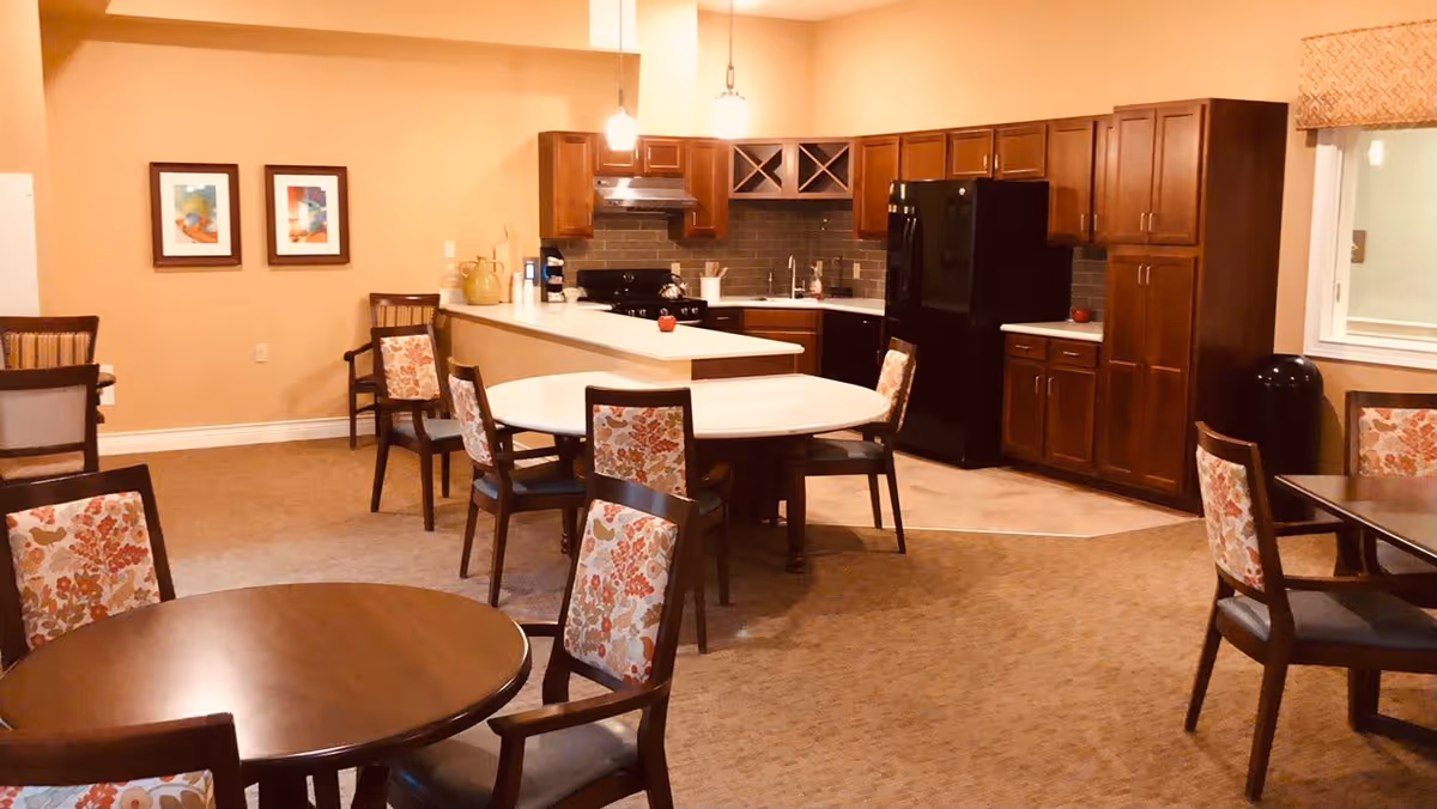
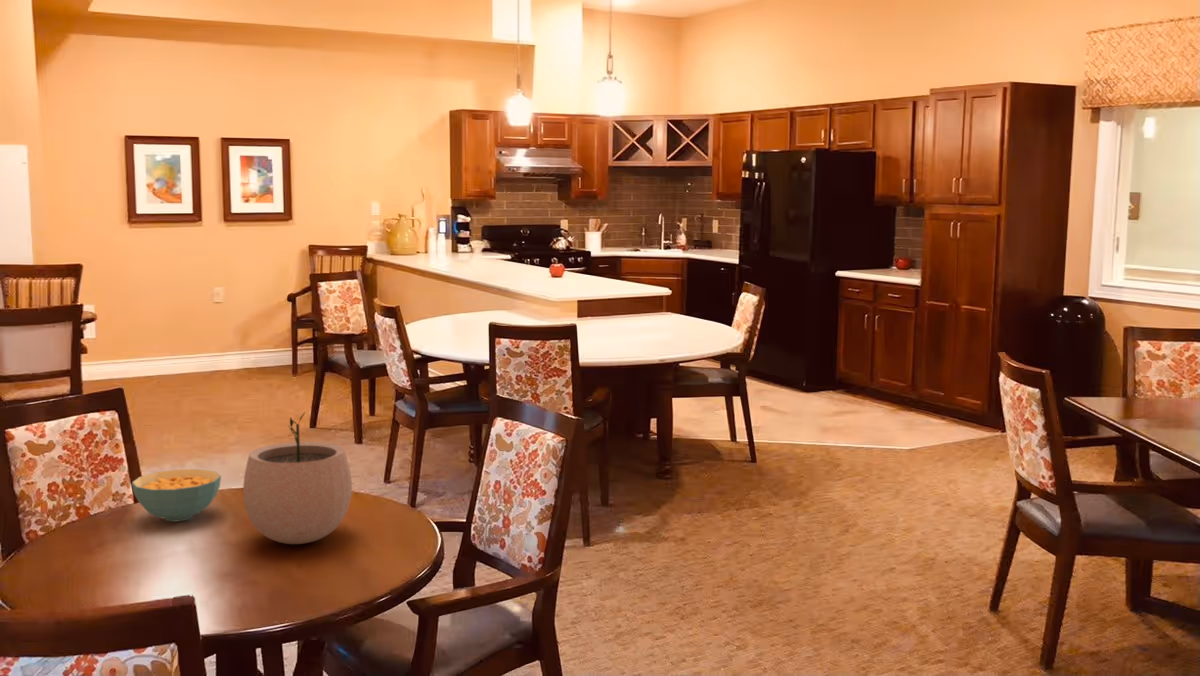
+ cereal bowl (177, 498)
+ plant pot (297, 476)
